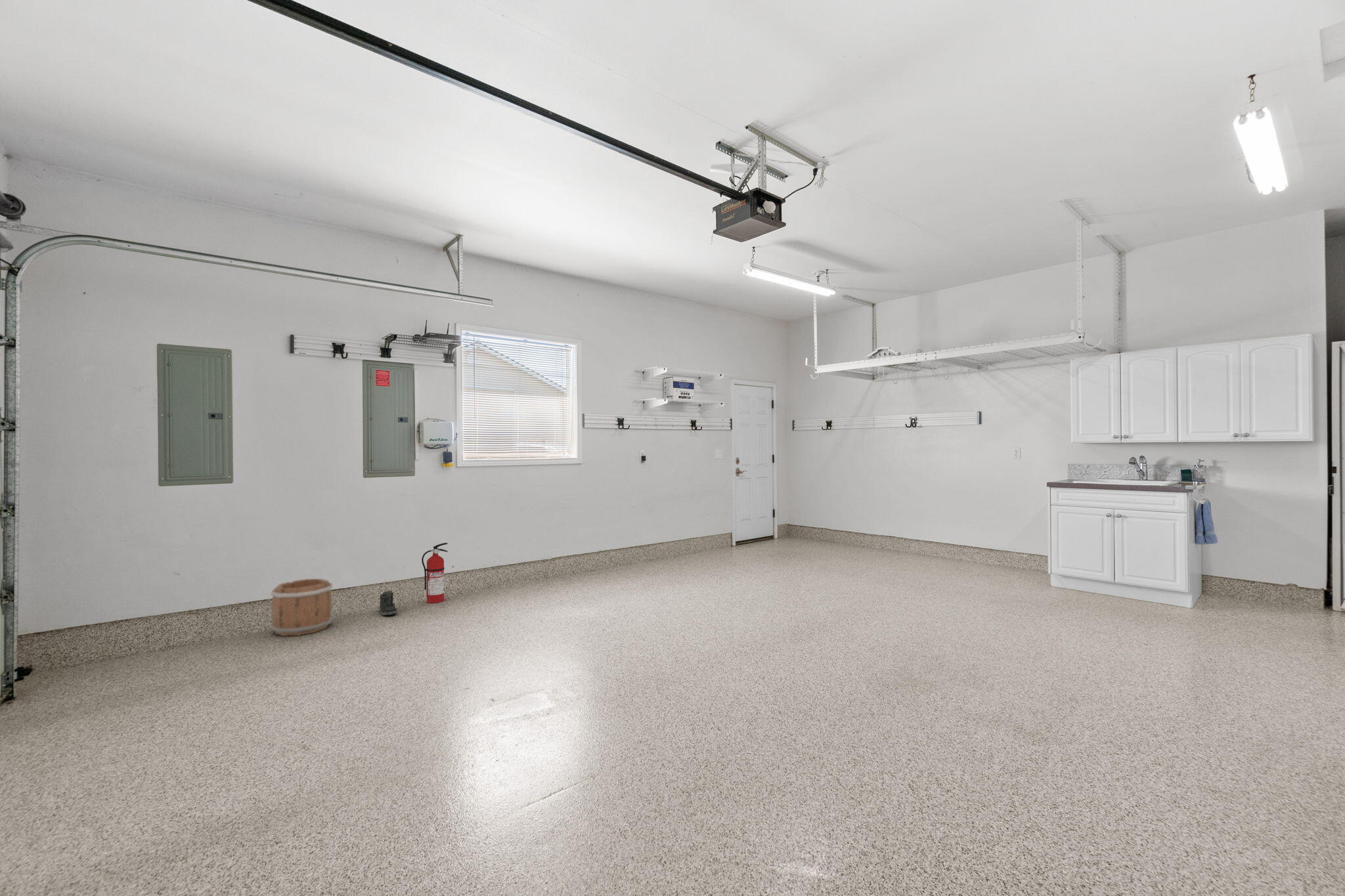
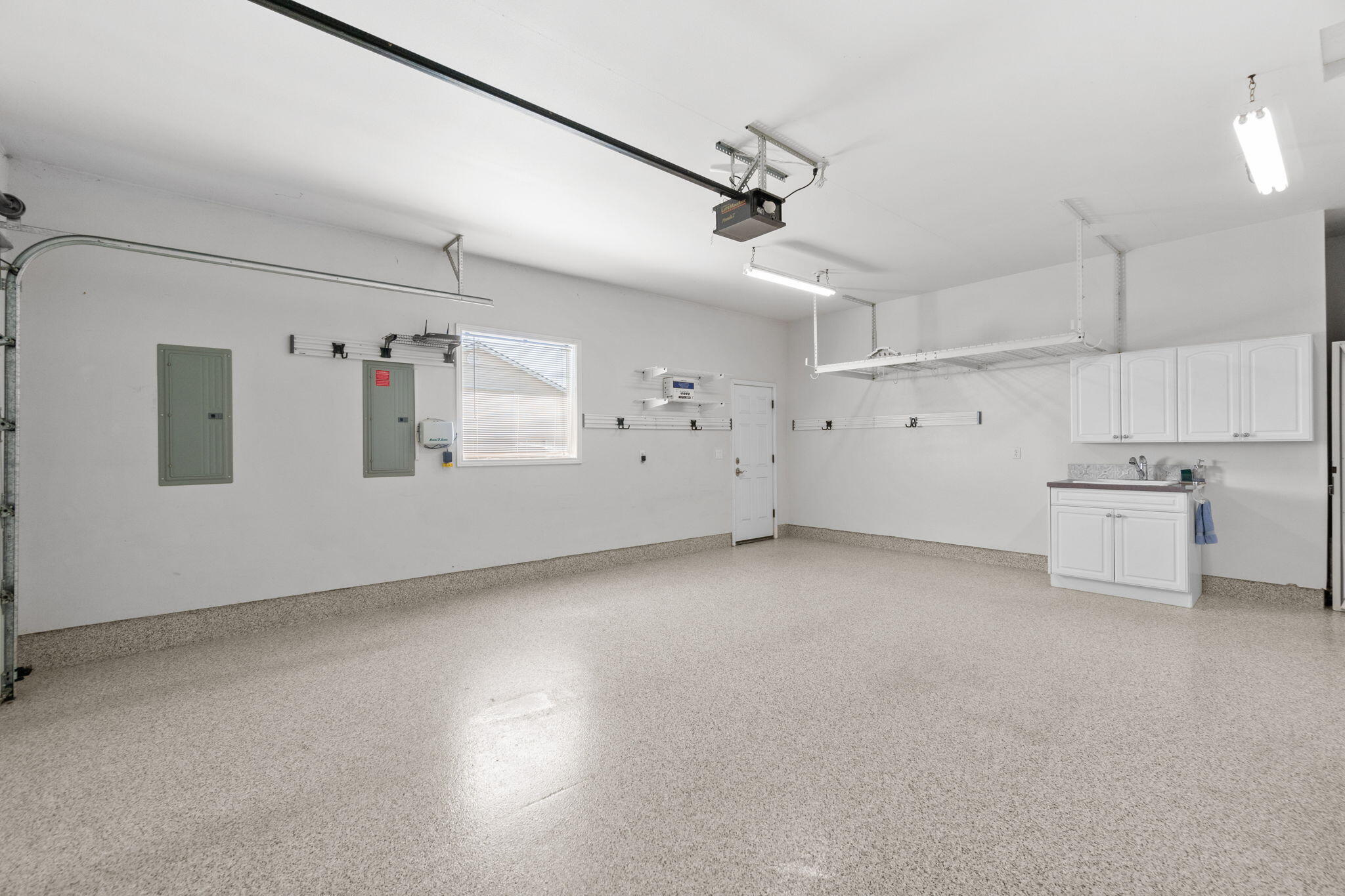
- sneaker (387, 603)
- fire extinguisher (435, 572)
- bucket (302, 606)
